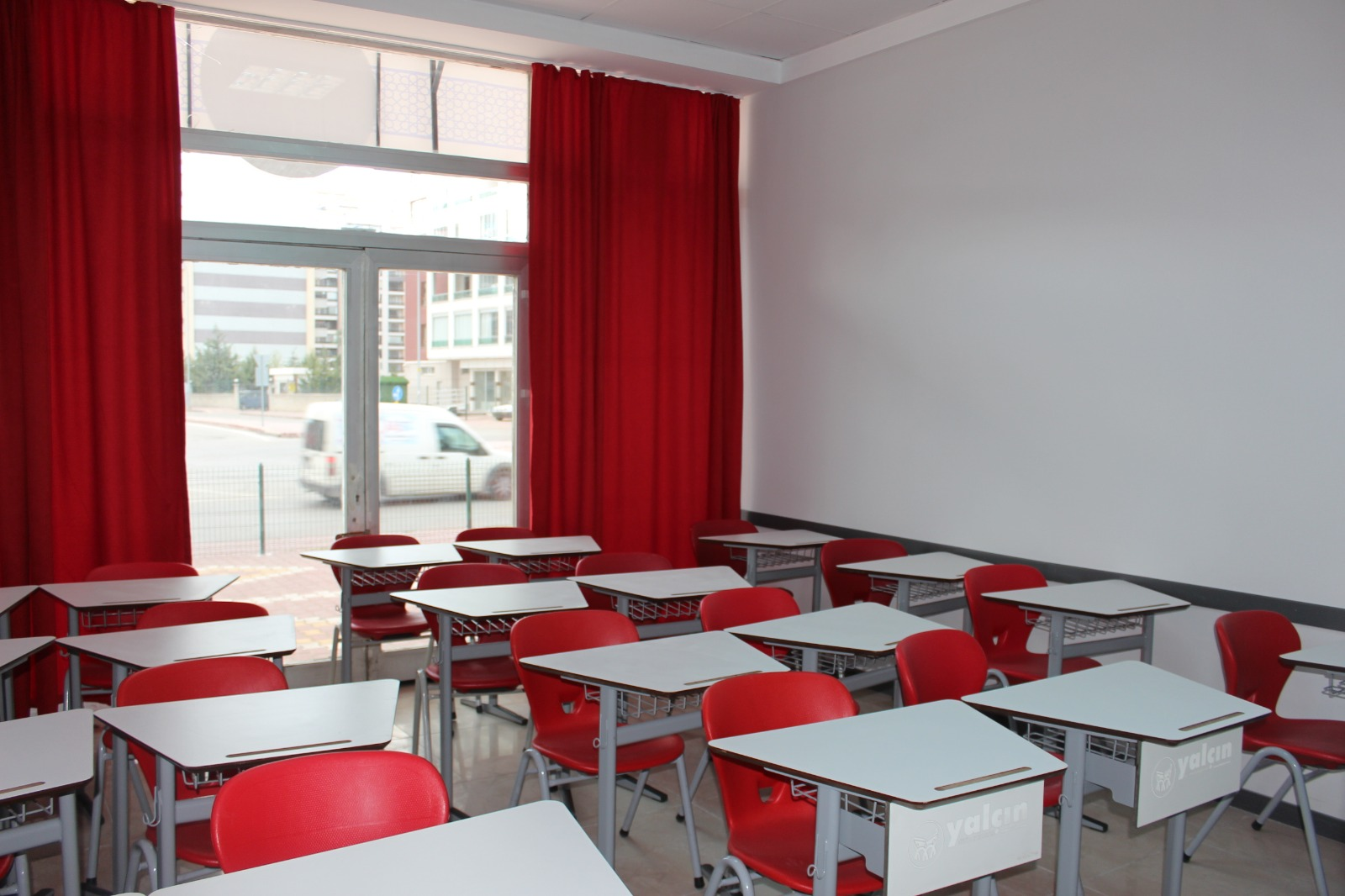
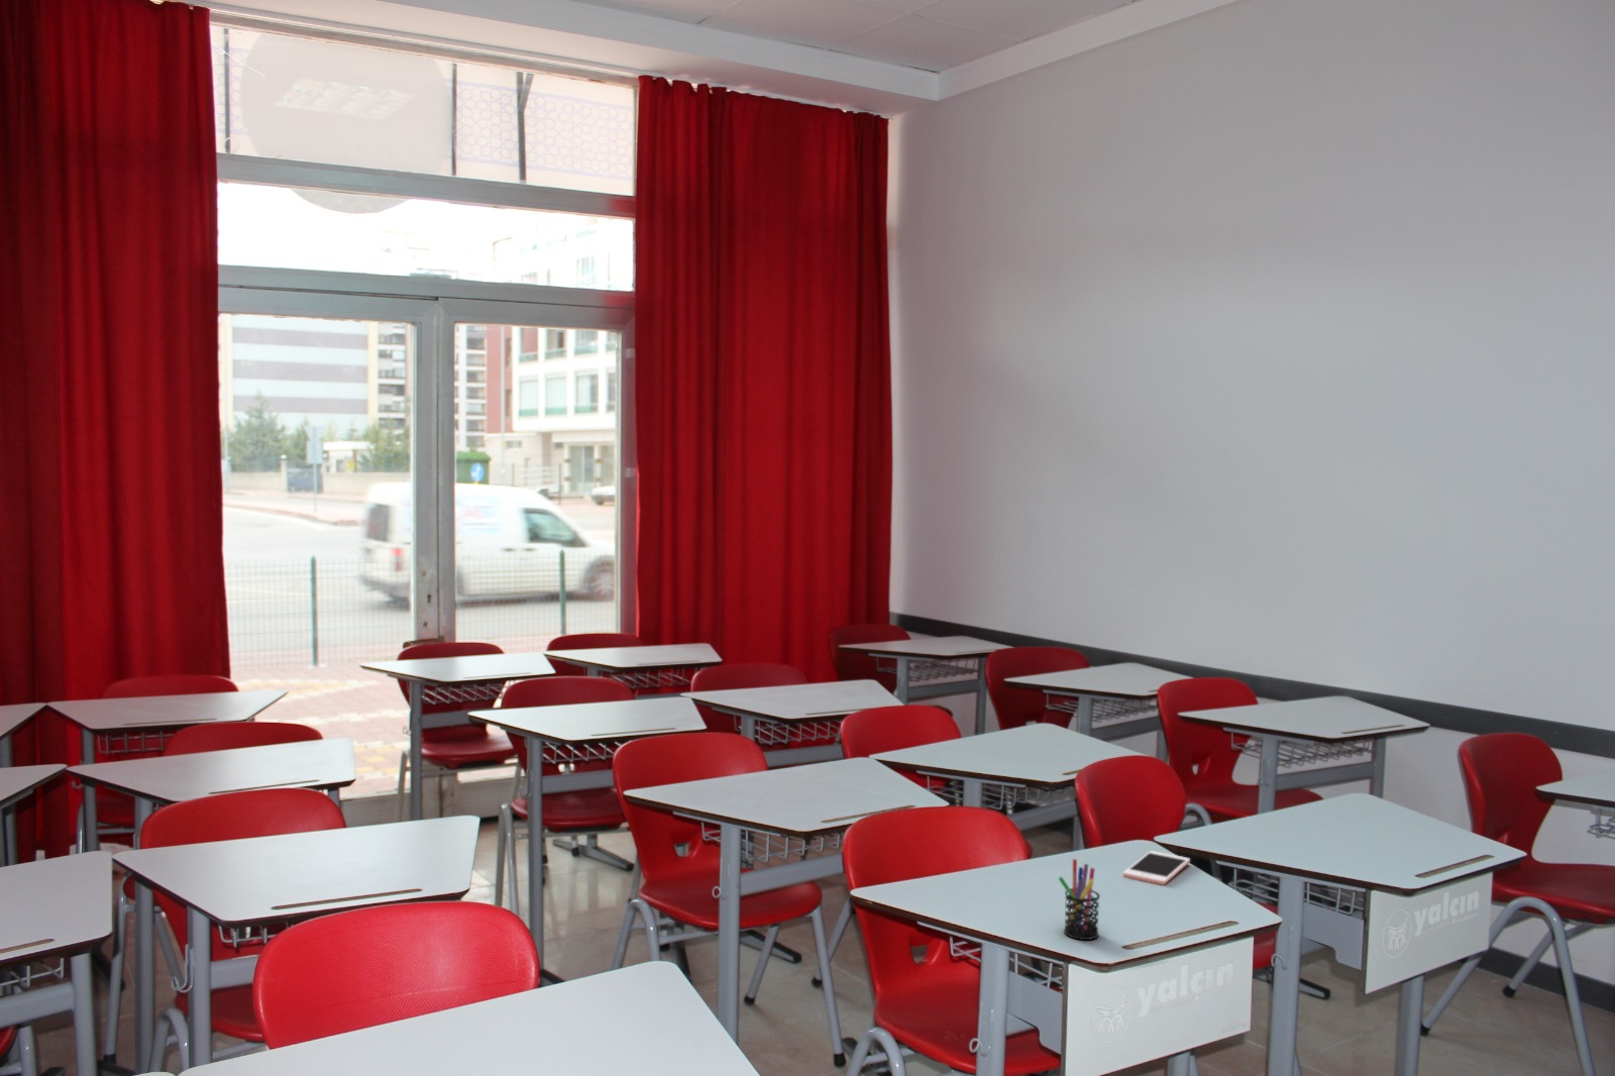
+ pen holder (1077, 898)
+ cell phone (1156, 867)
